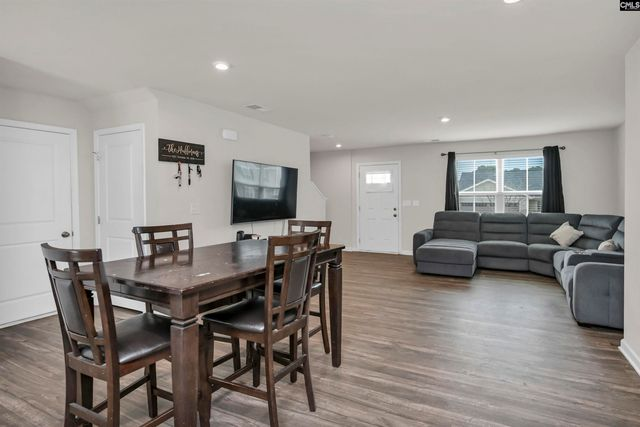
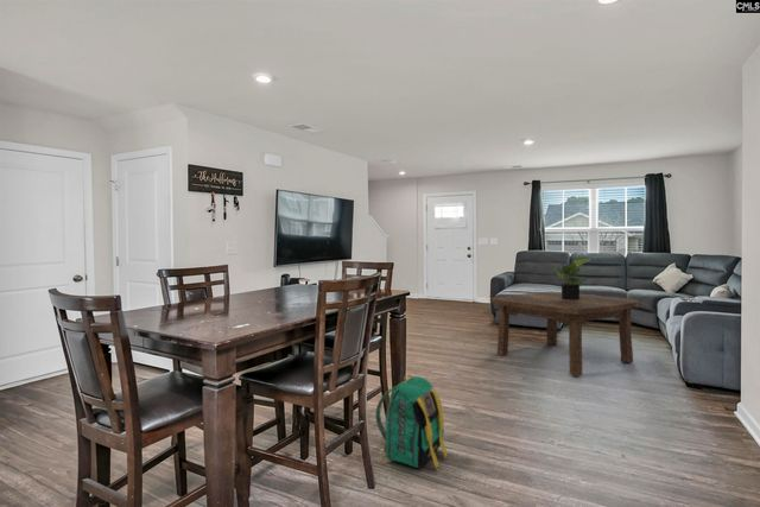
+ backpack (412, 416)
+ potted plant (574, 278)
+ coffee table (564, 323)
